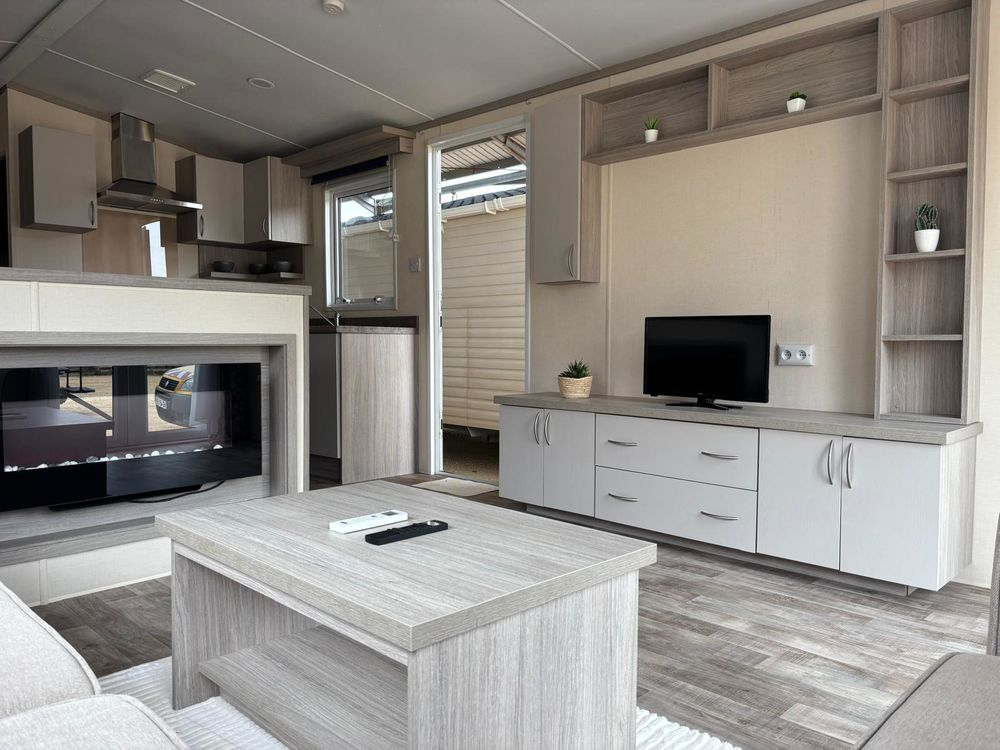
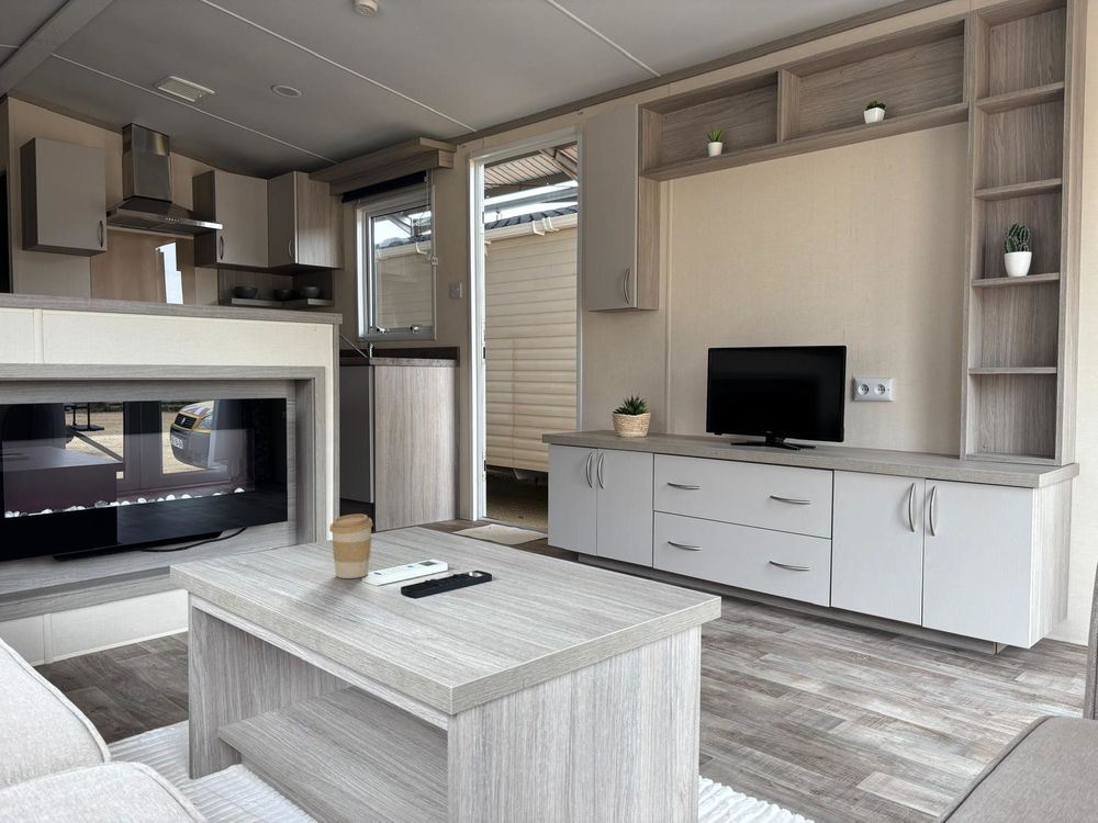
+ coffee cup (351, 545)
